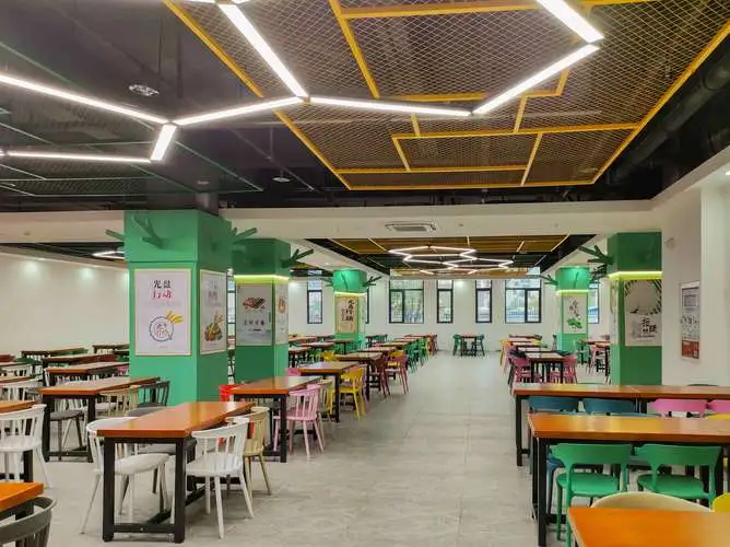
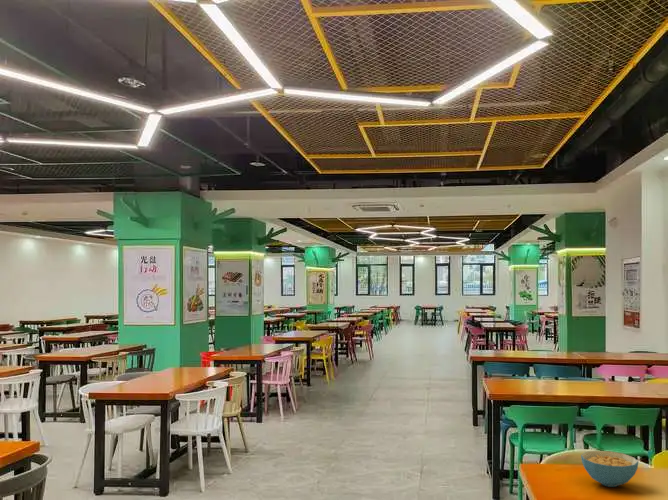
+ cereal bowl (609, 471)
